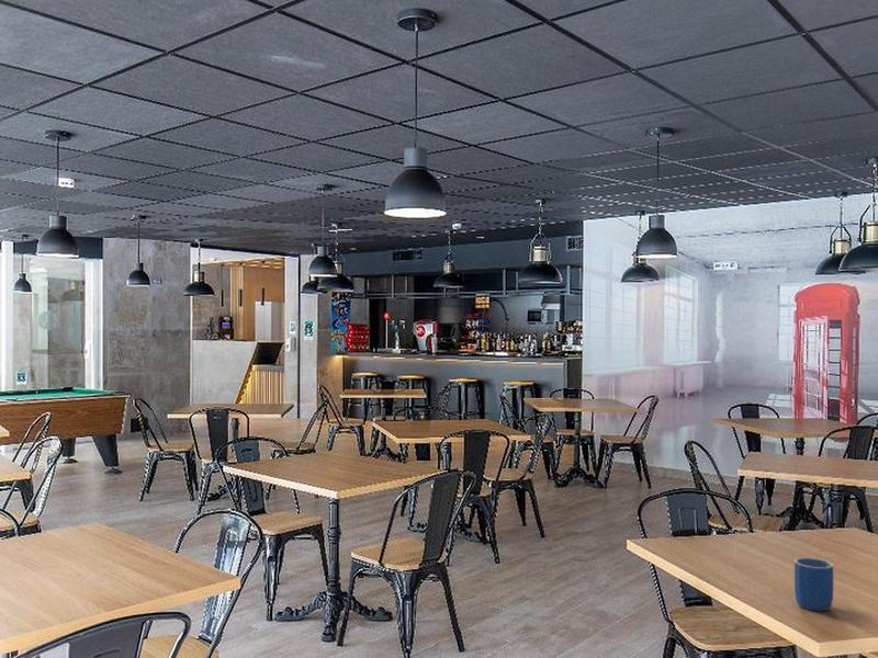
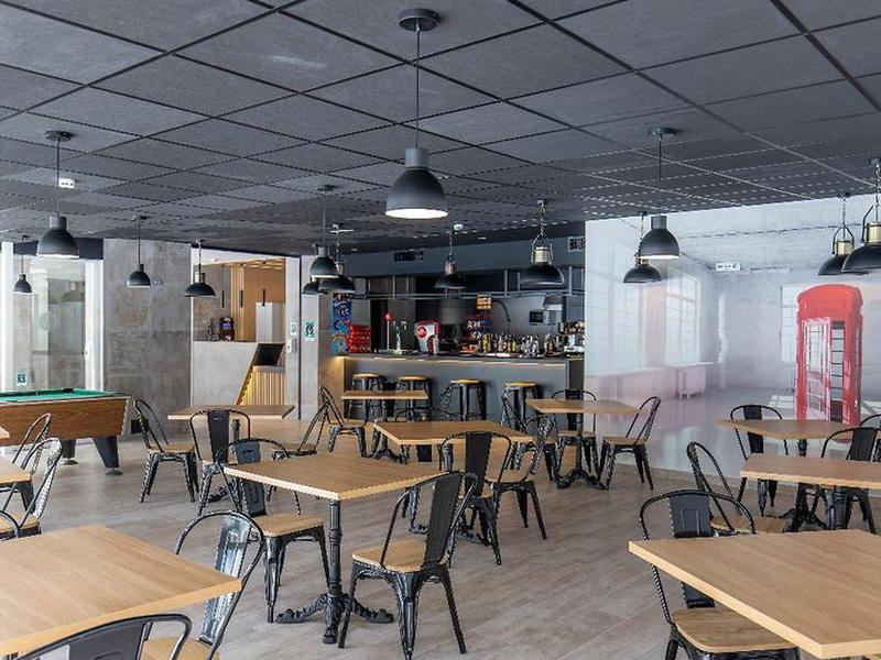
- mug (813, 582)
